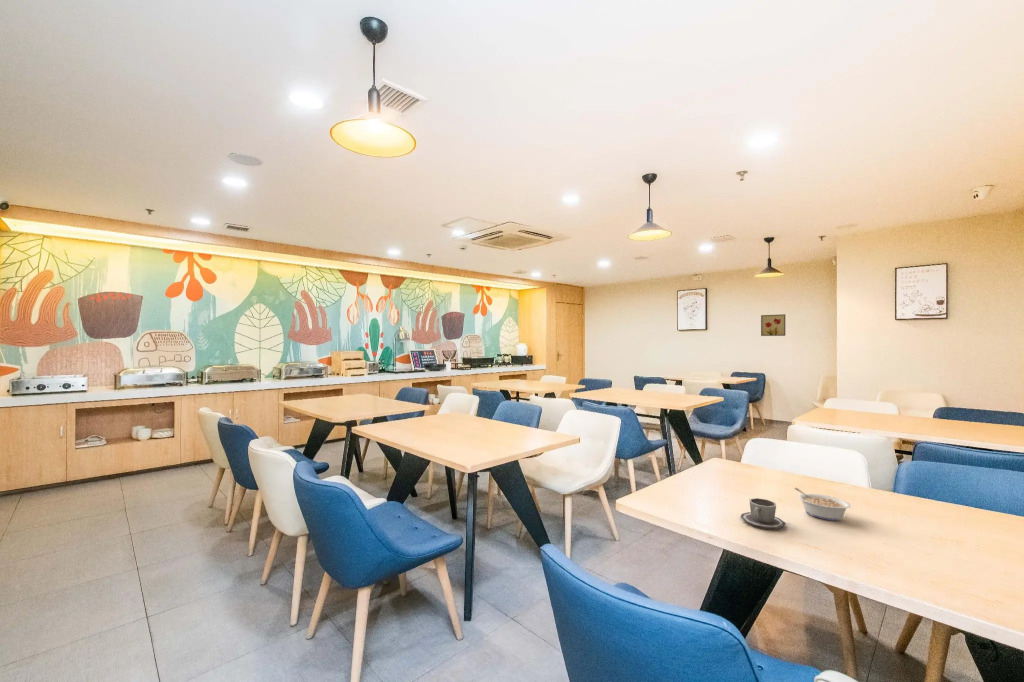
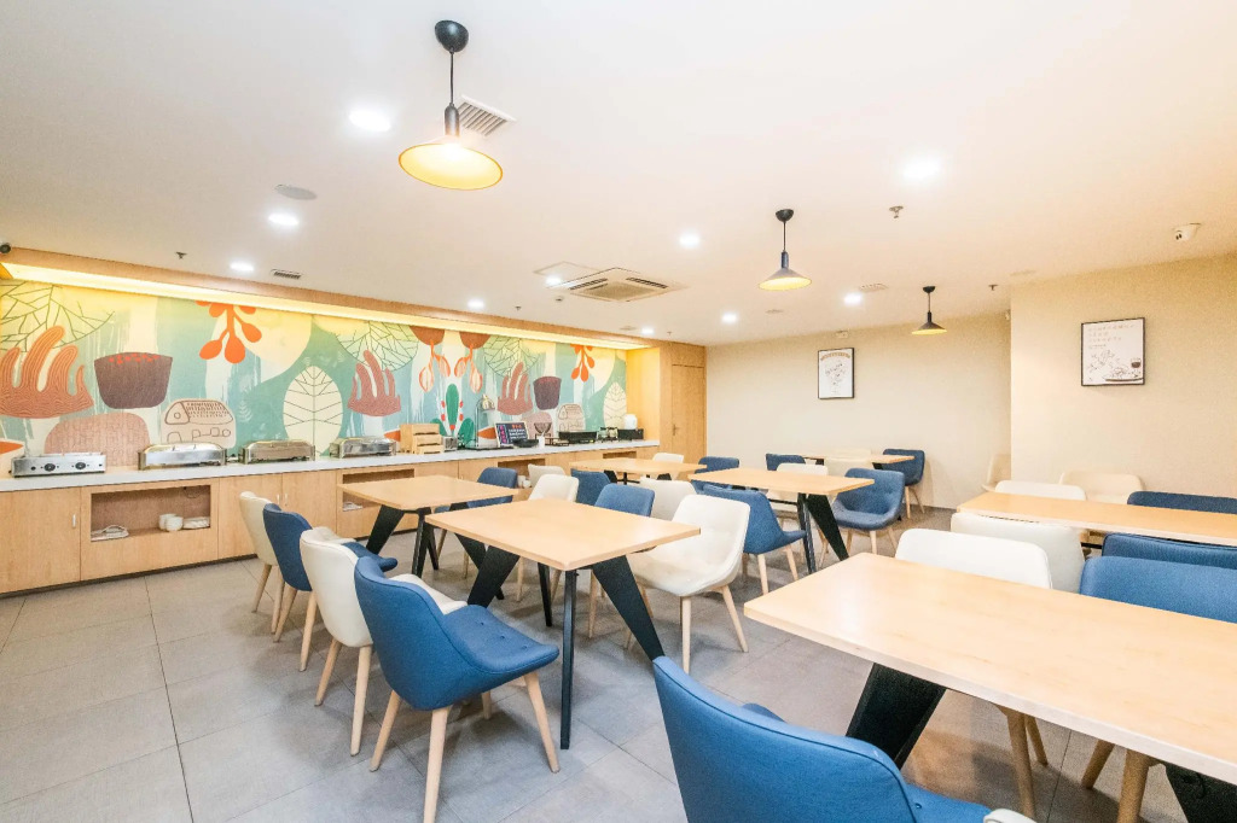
- wall art (773, 325)
- legume (821, 505)
- cup (762, 512)
